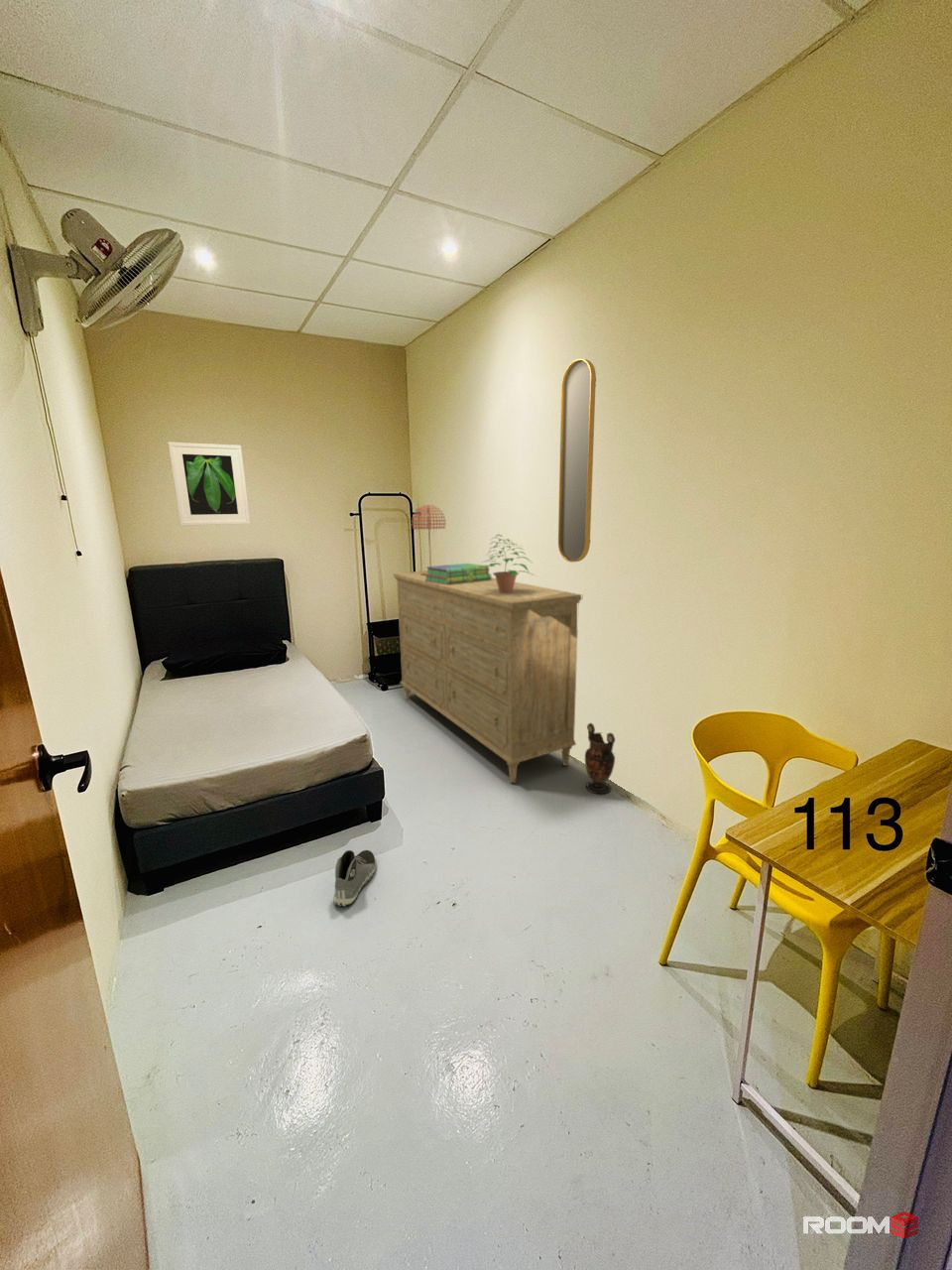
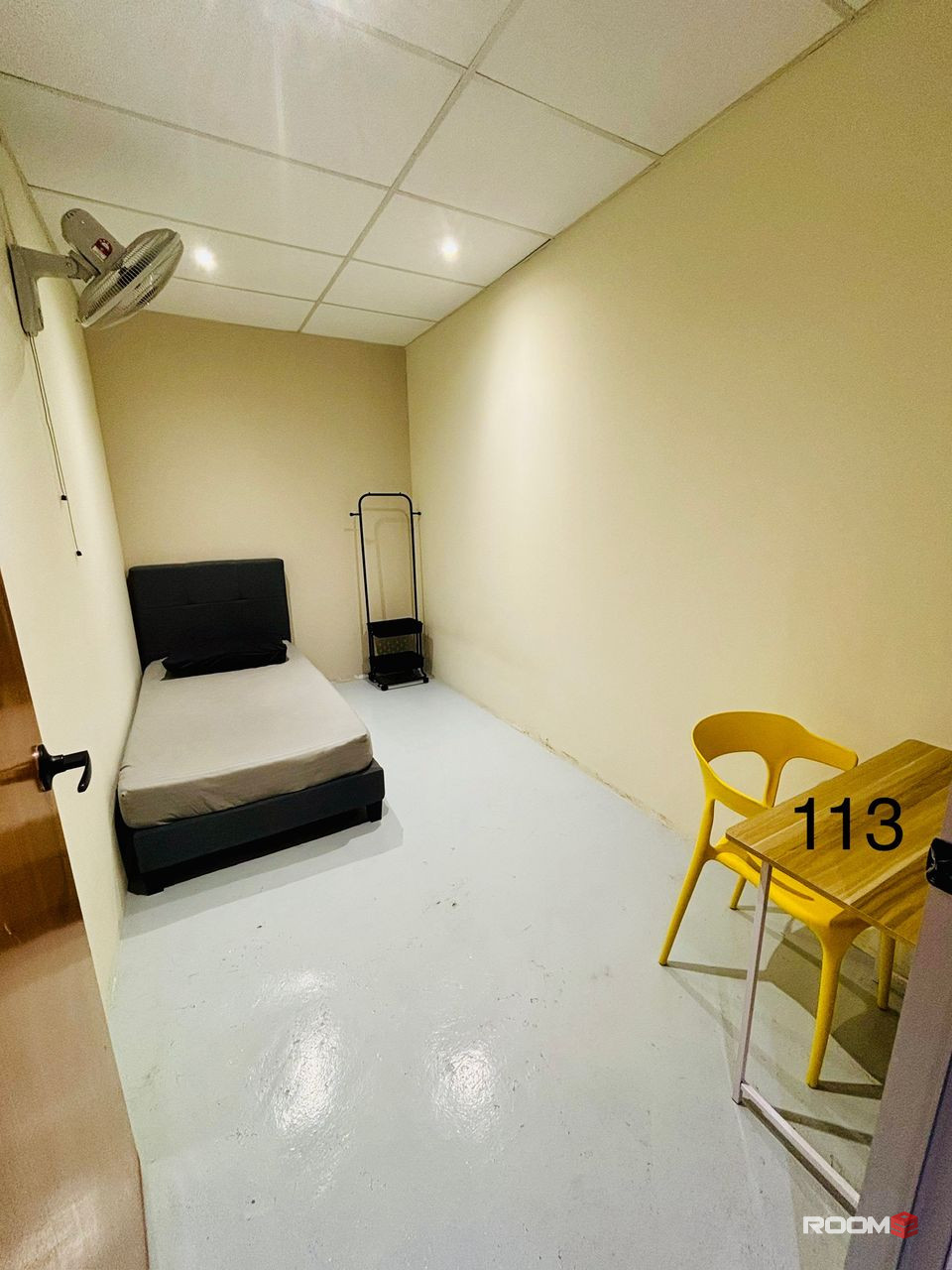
- vase (599, 758)
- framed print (210, 484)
- dresser (472, 657)
- sneaker (355, 863)
- table lamp (429, 540)
- stack of books (457, 572)
- home mirror (575, 464)
- potted plant (507, 563)
